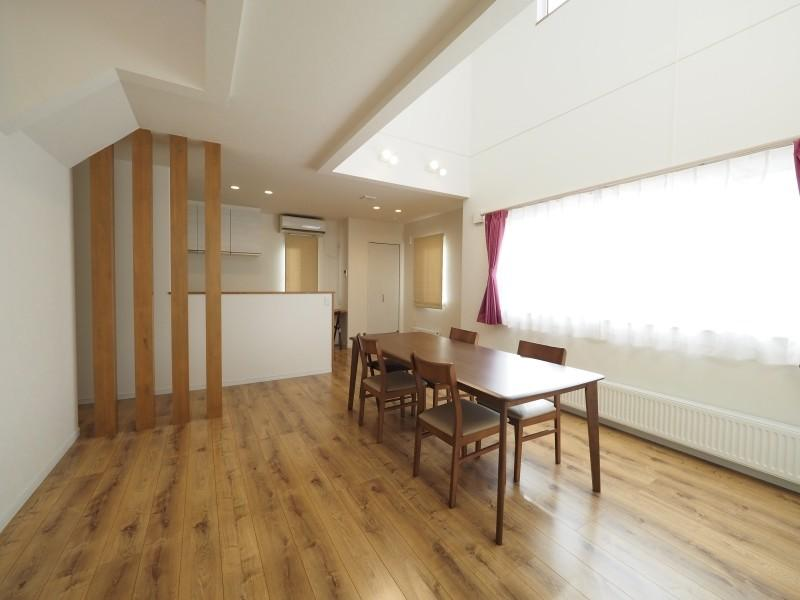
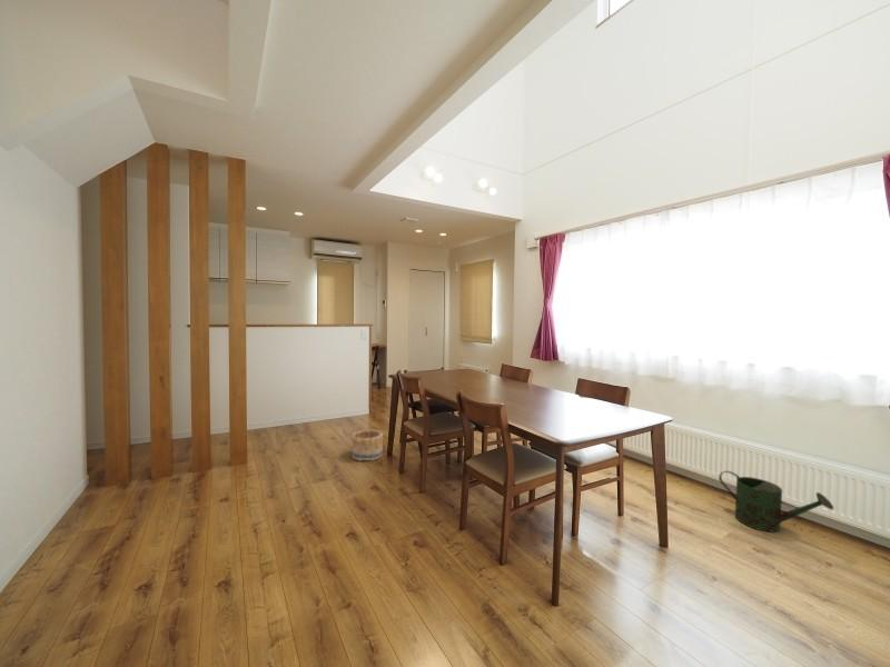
+ watering can (770, 502)
+ basket (367, 444)
